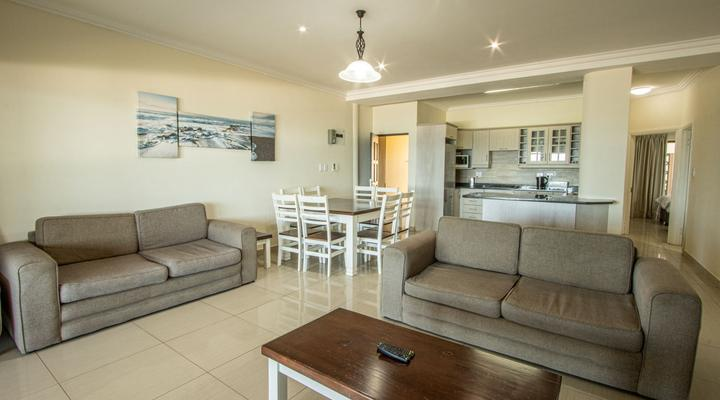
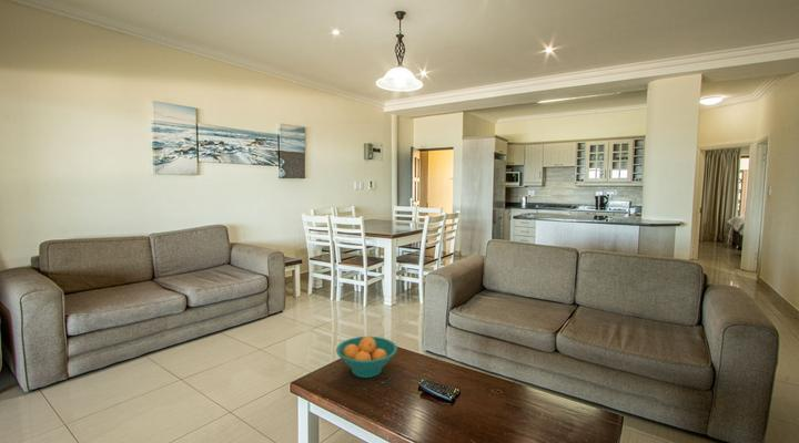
+ fruit bowl (366, 353)
